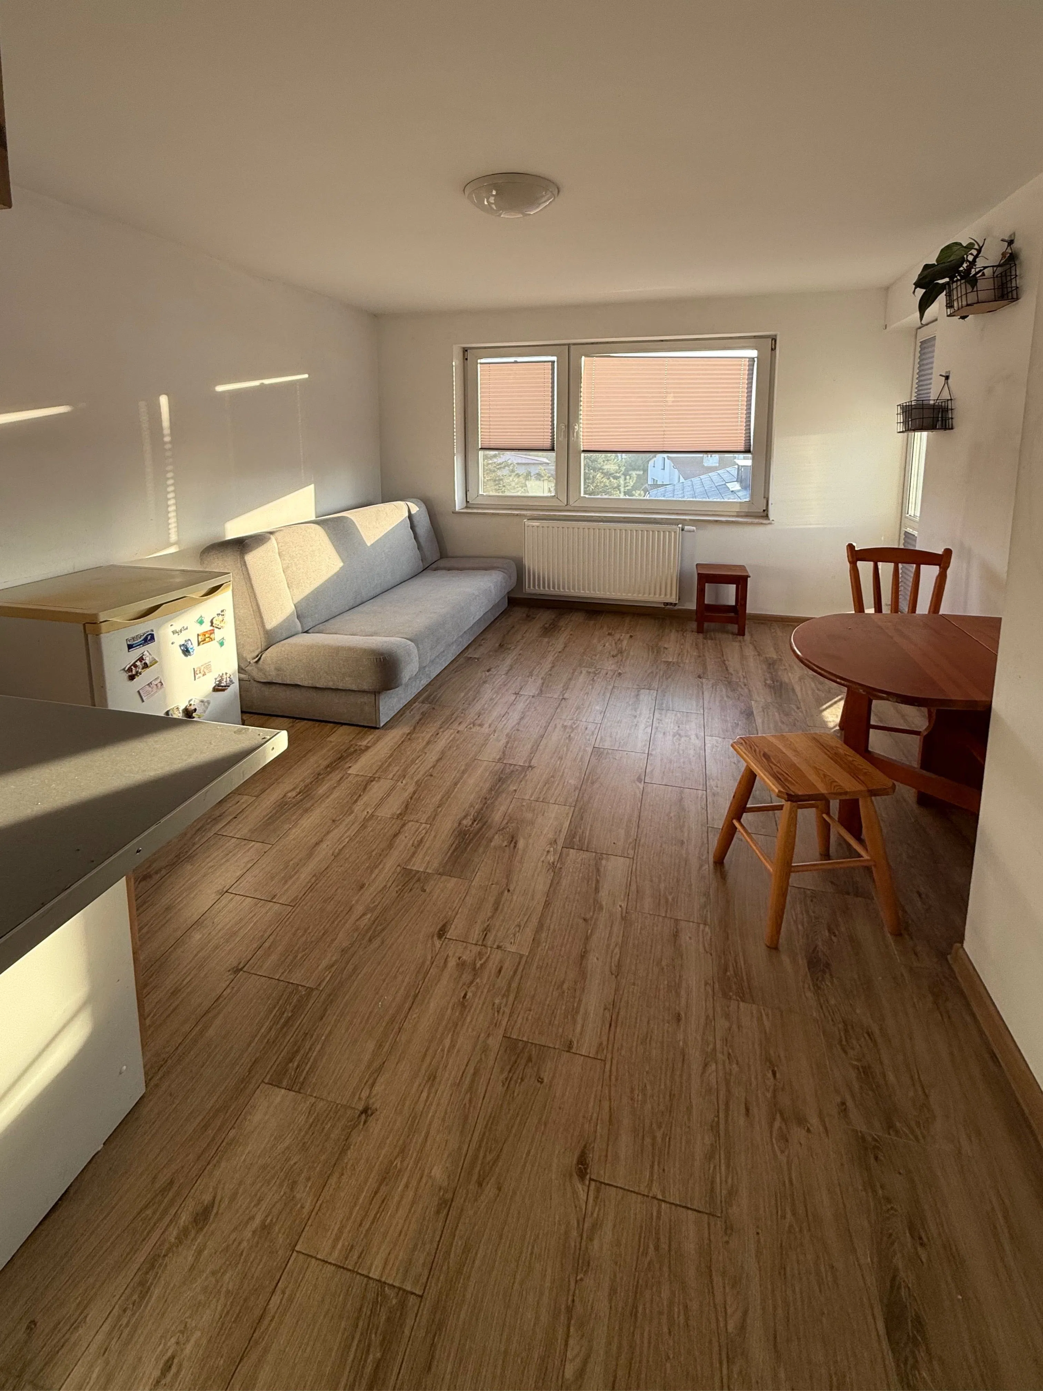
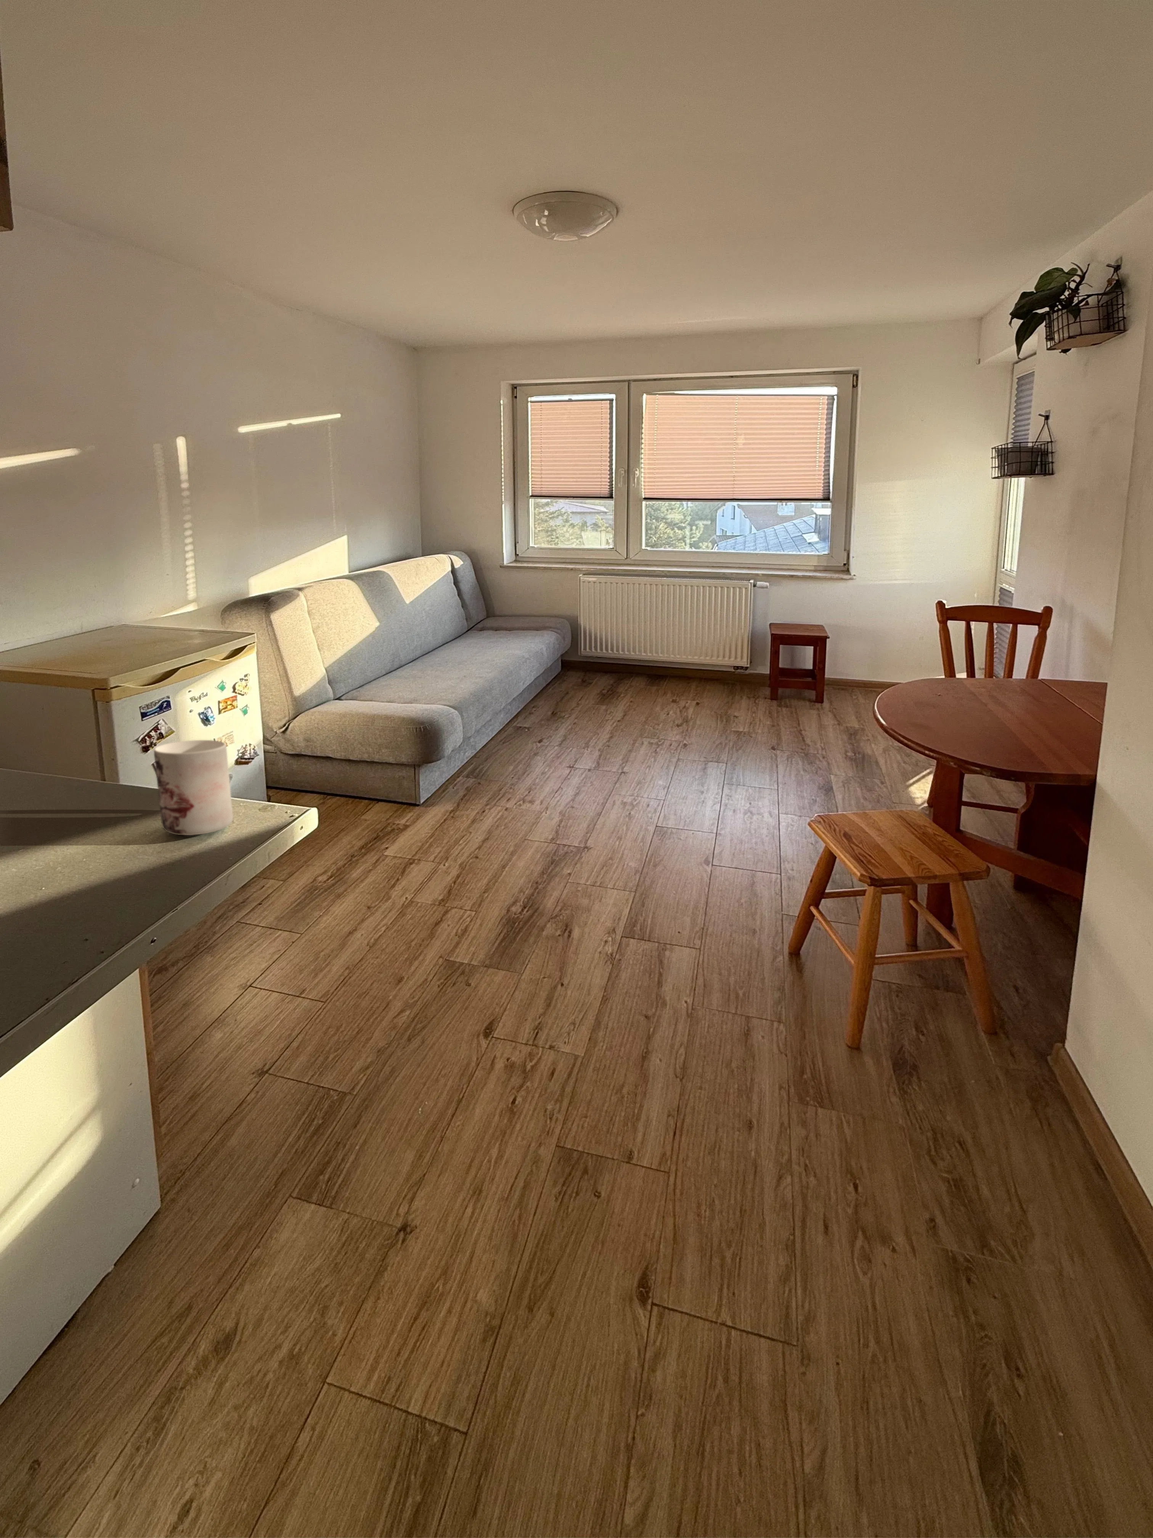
+ mug (193, 786)
